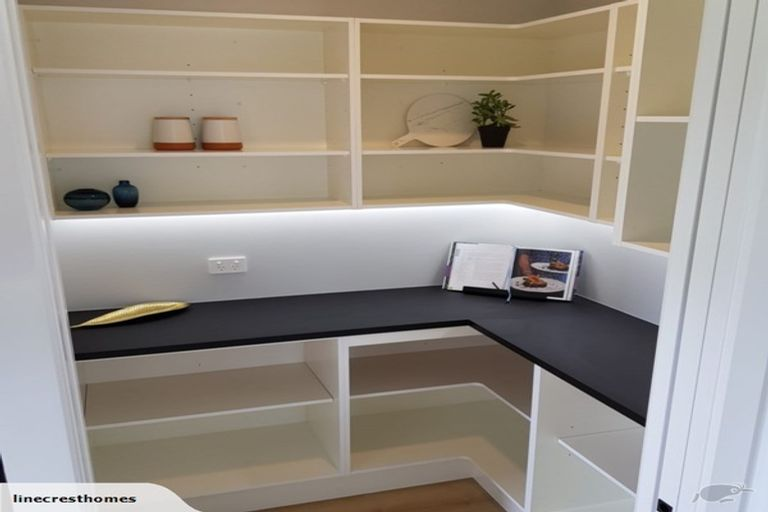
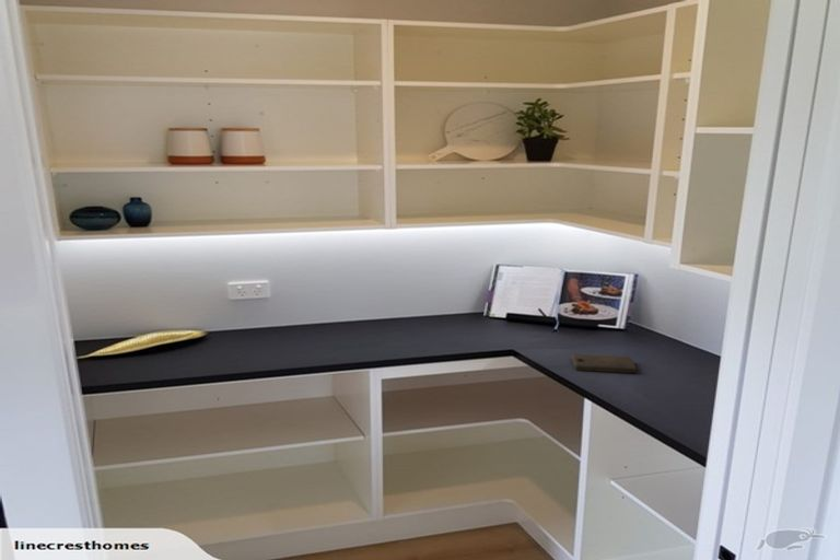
+ cutting board (603, 363)
